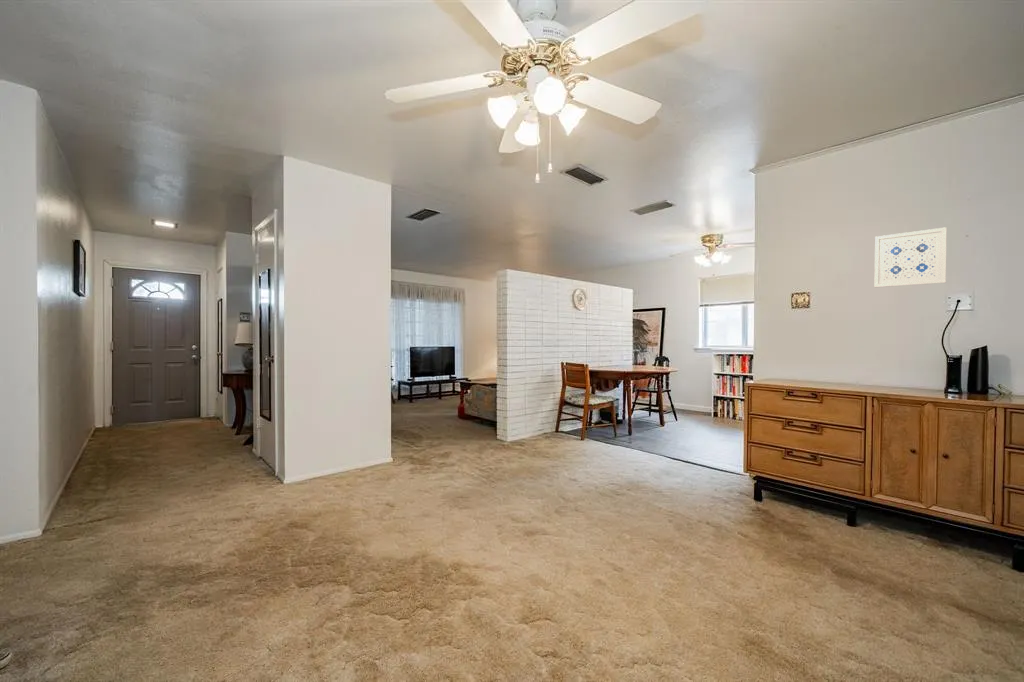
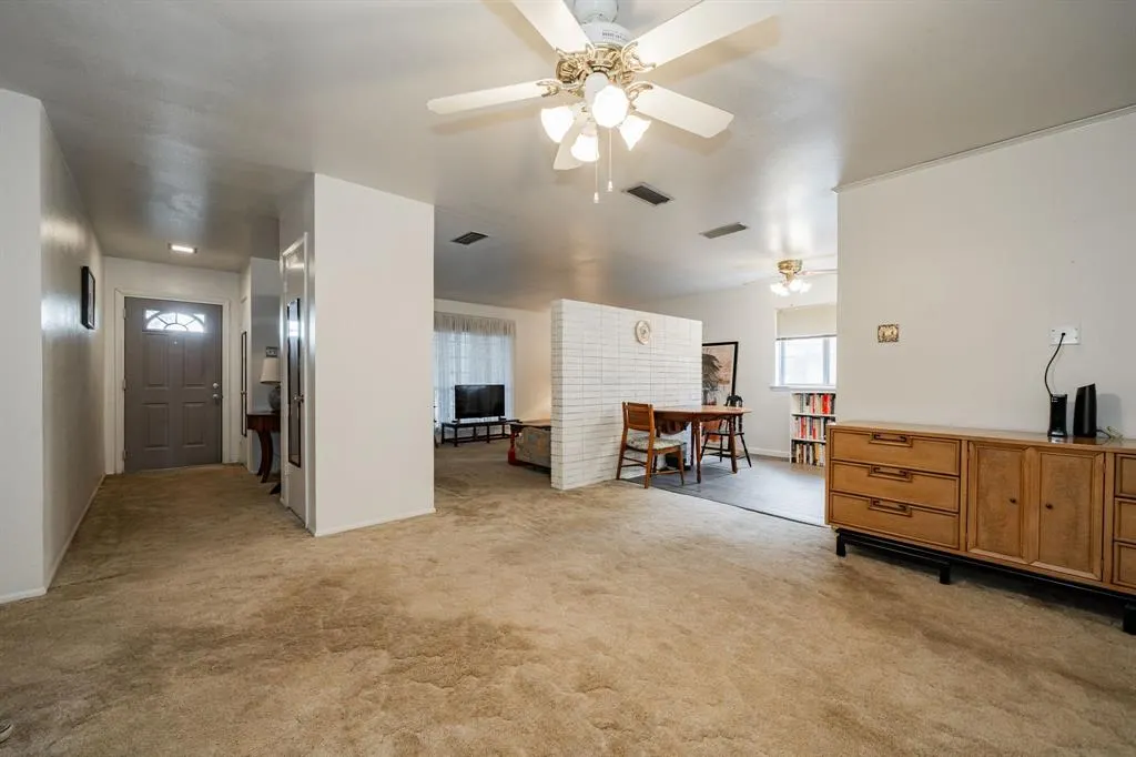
- wall art (909, 258)
